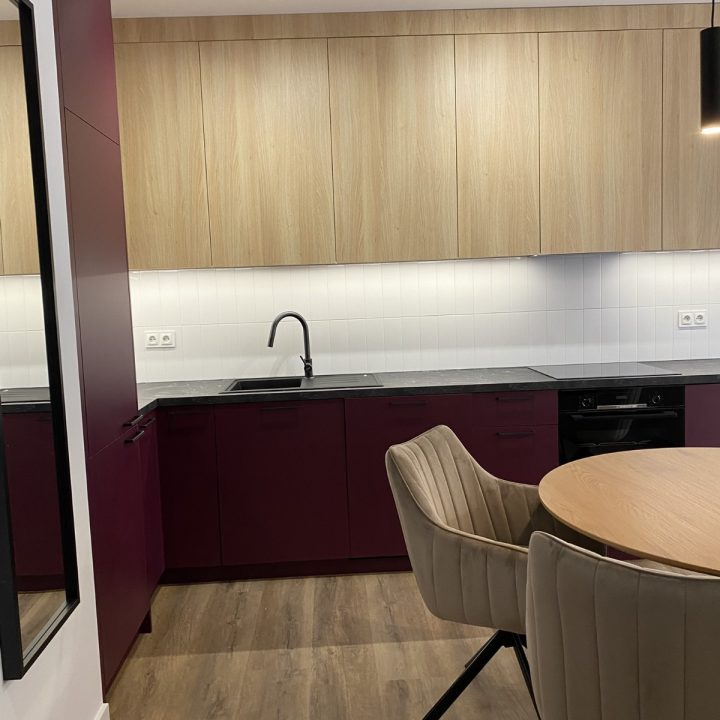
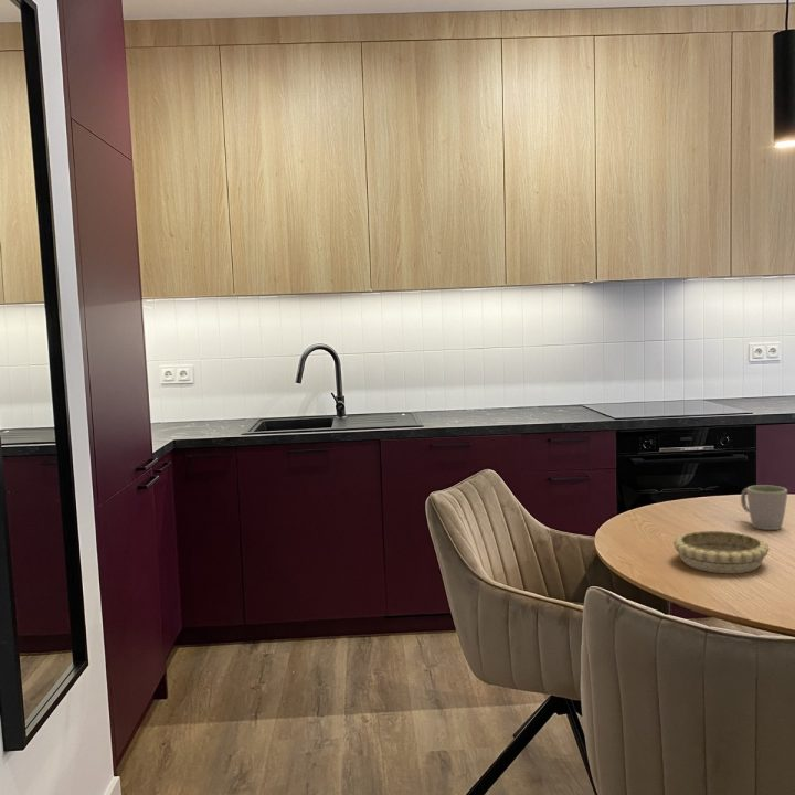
+ decorative bowl (720, 551)
+ mug (761, 506)
